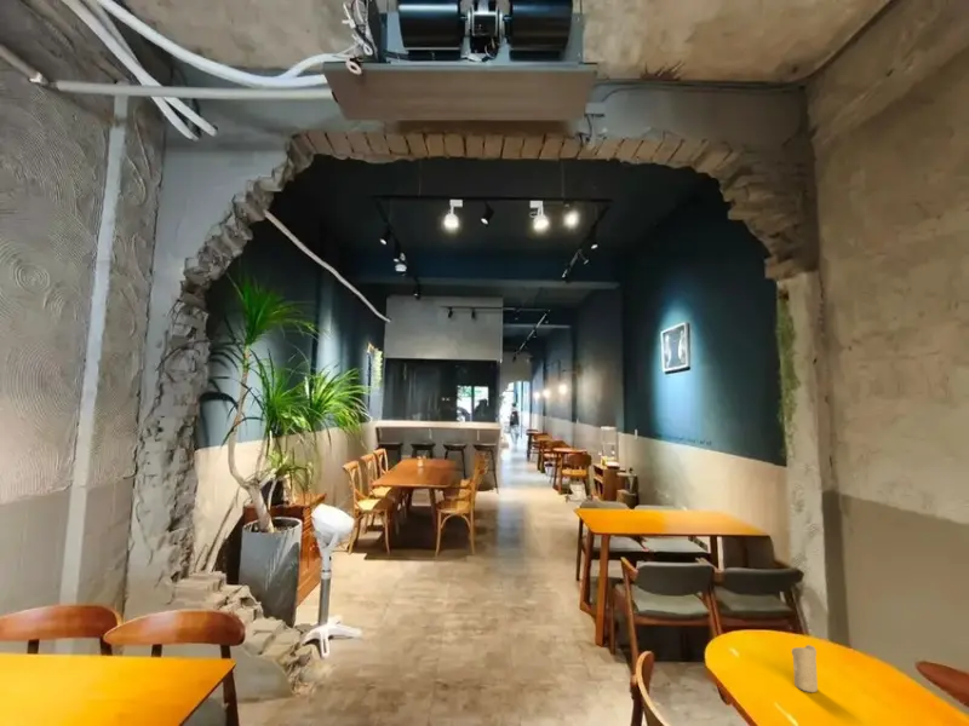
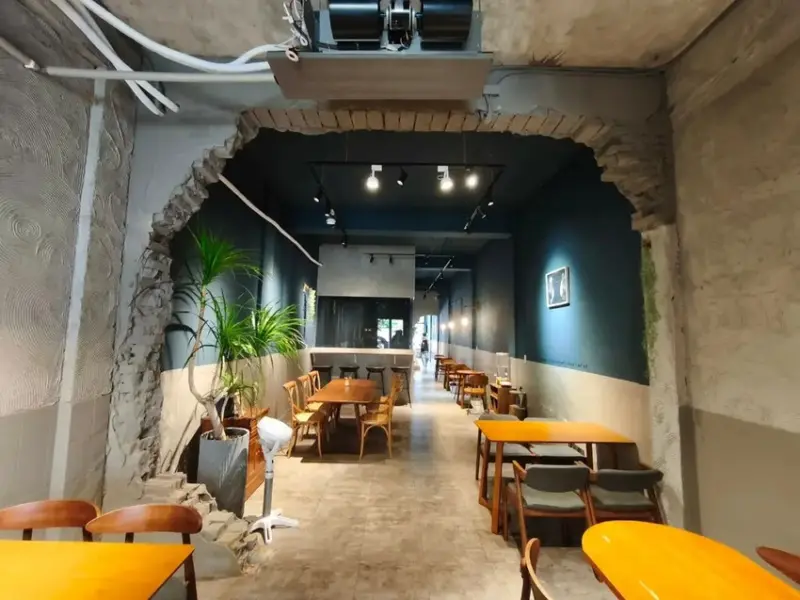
- candle (804, 666)
